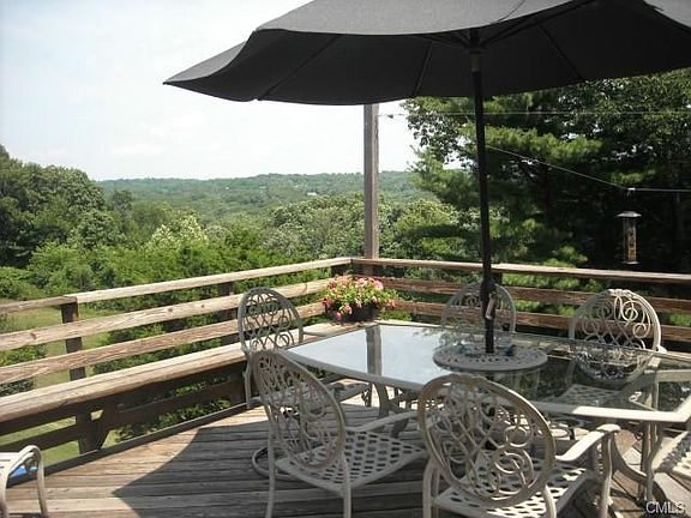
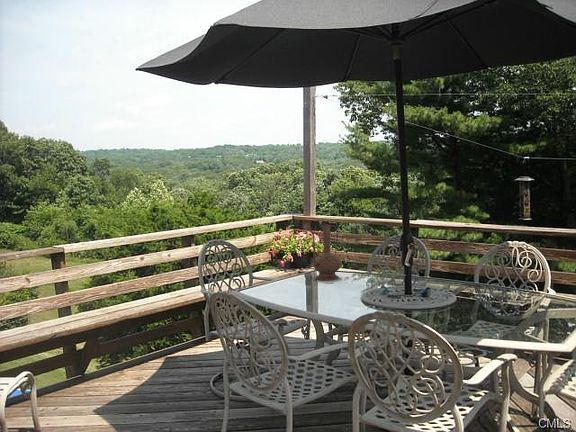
+ pitcher (323, 252)
